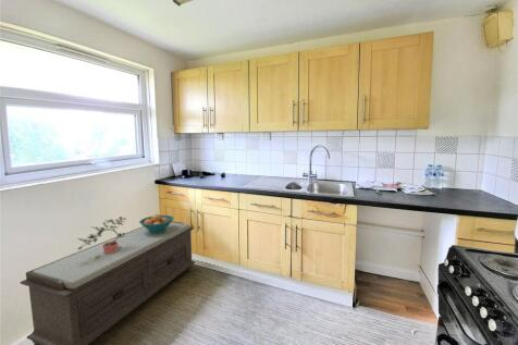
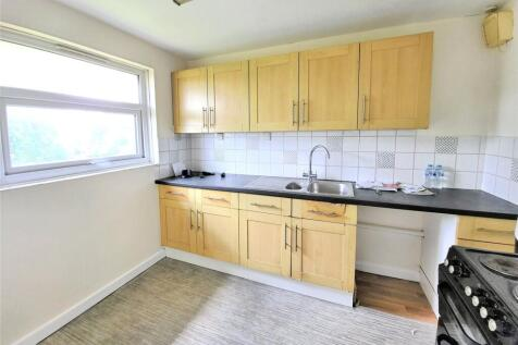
- bench (130, 271)
- potted plant (100, 235)
- fruit bowl (157, 222)
